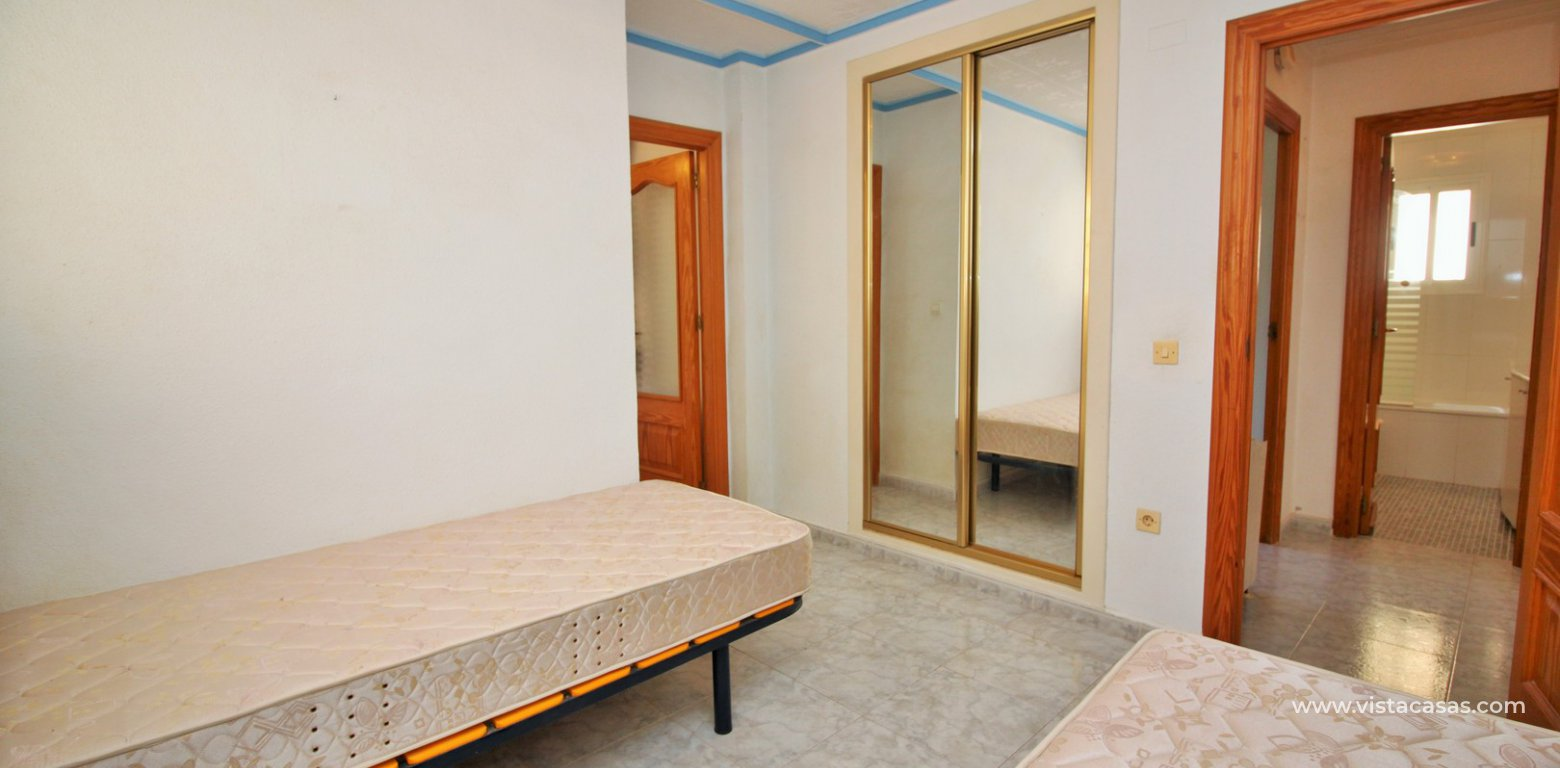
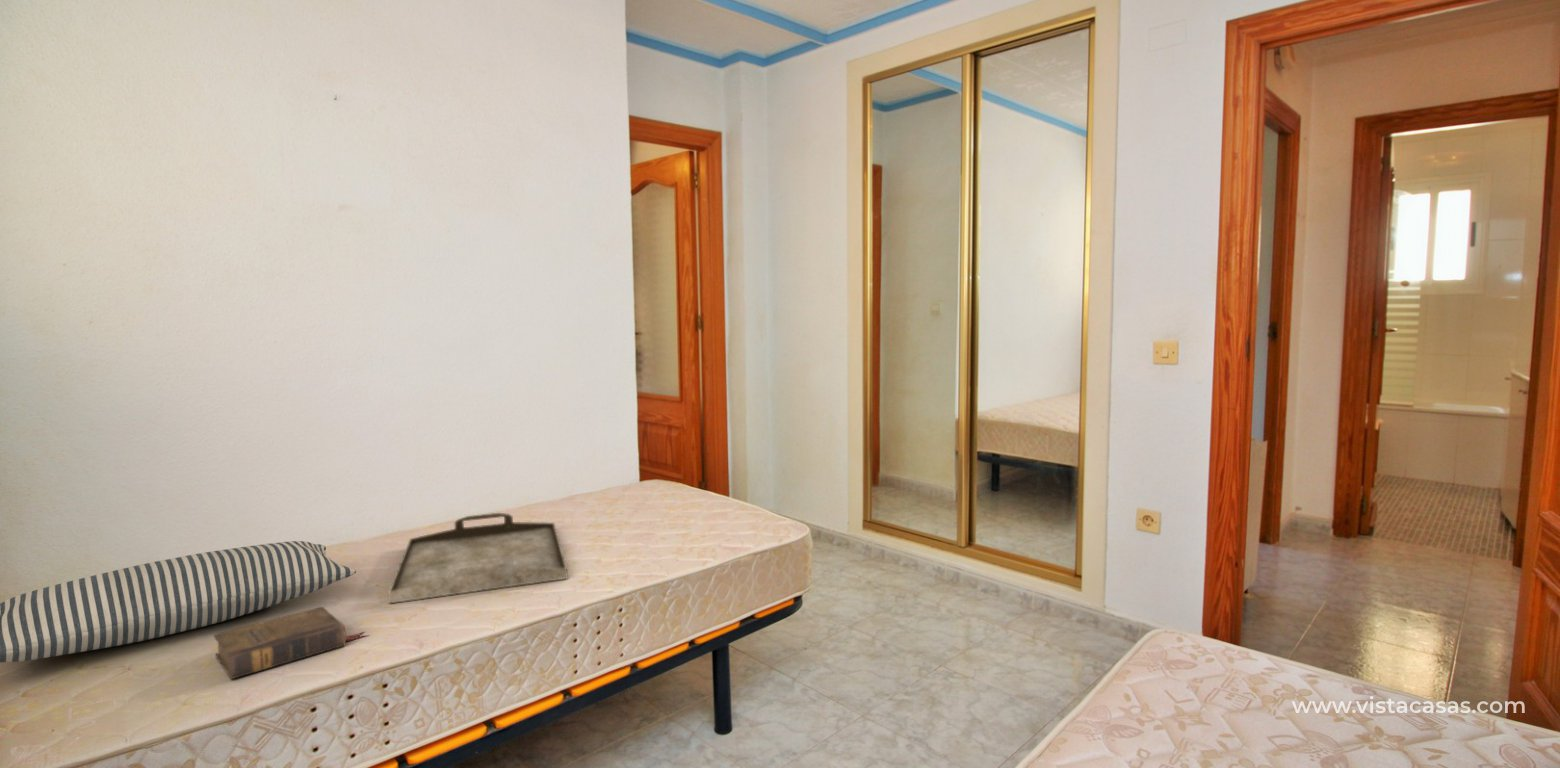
+ serving tray (482, 548)
+ pillow (177, 593)
+ book (295, 636)
